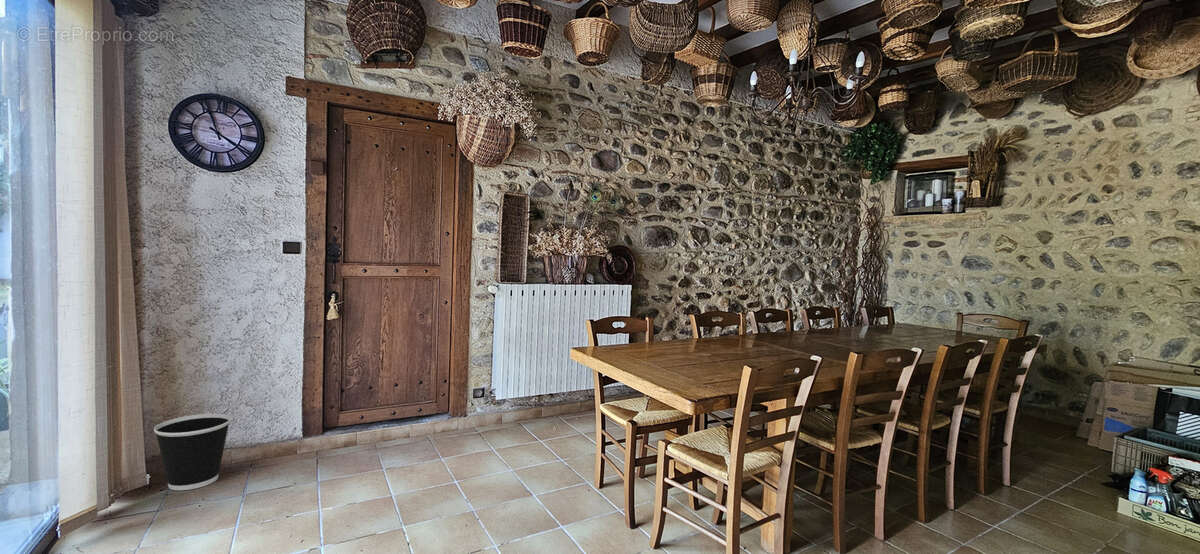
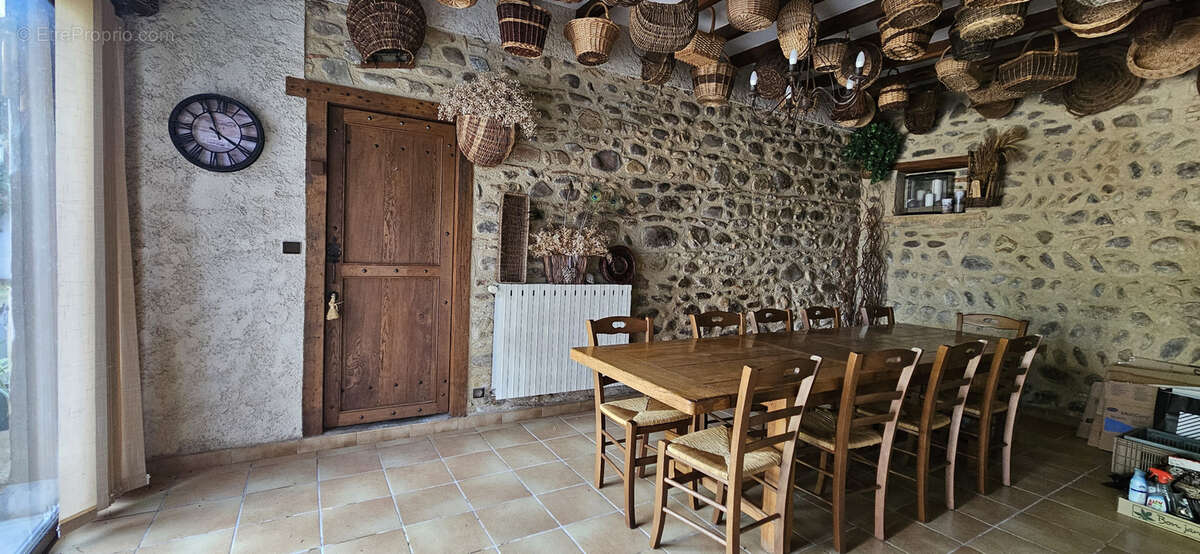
- wastebasket (193, 452)
